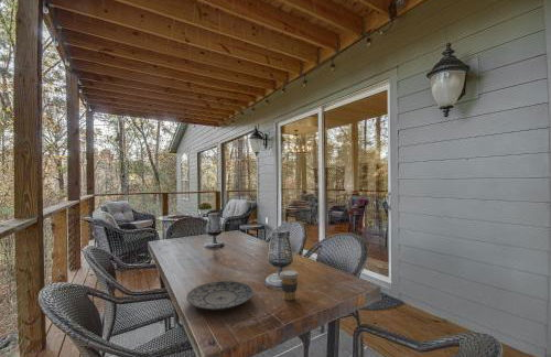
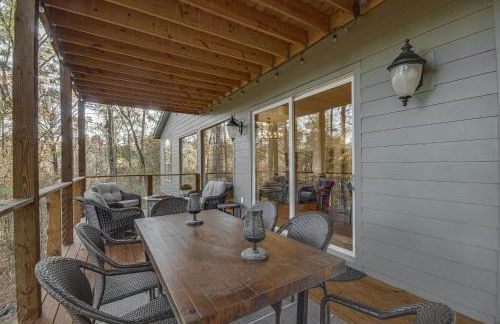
- plate (220, 295)
- coffee cup (289, 284)
